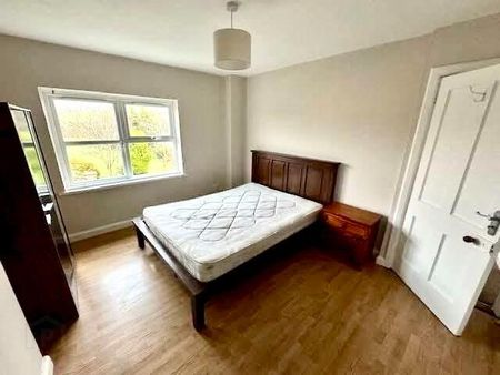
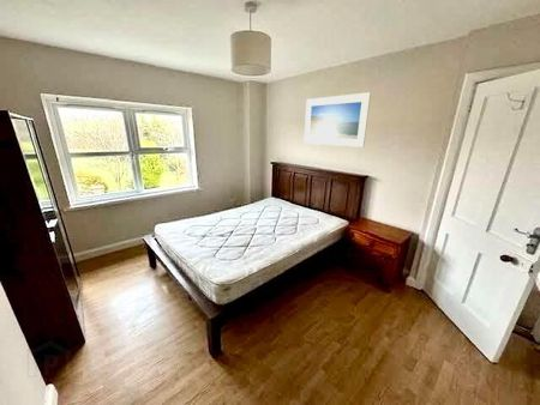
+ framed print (332, 121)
